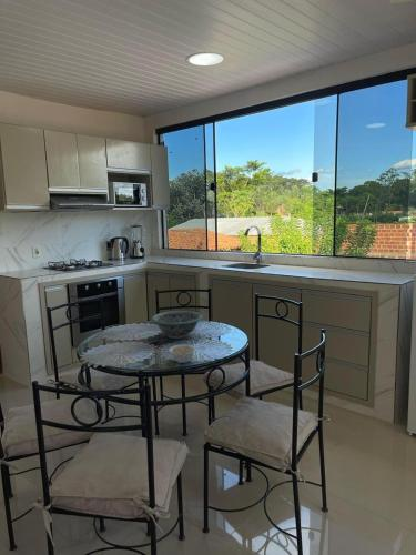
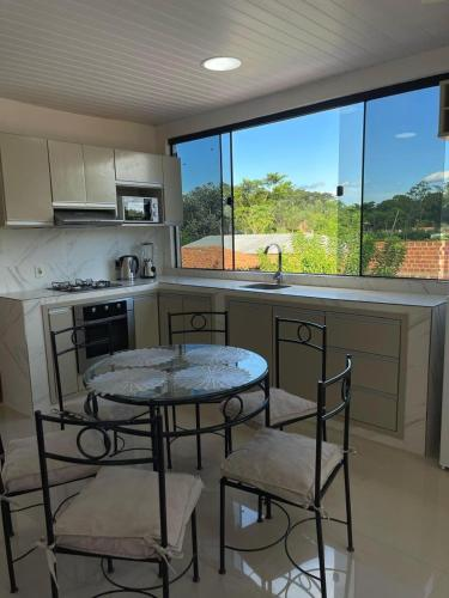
- legume (182, 352)
- decorative bowl (177, 325)
